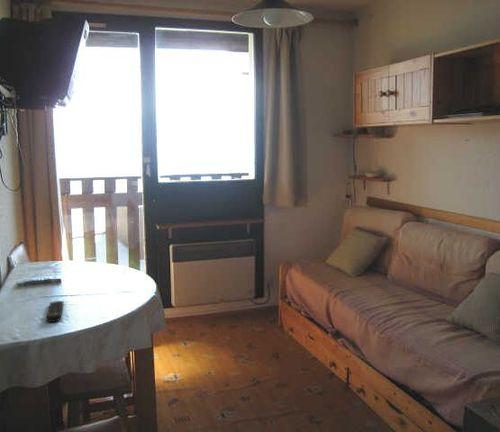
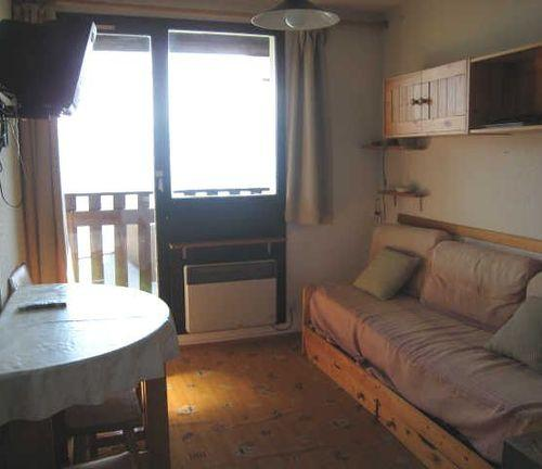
- remote control (55, 310)
